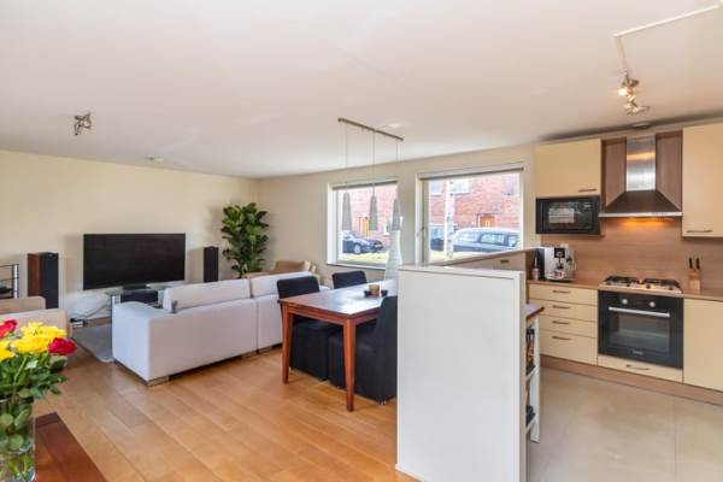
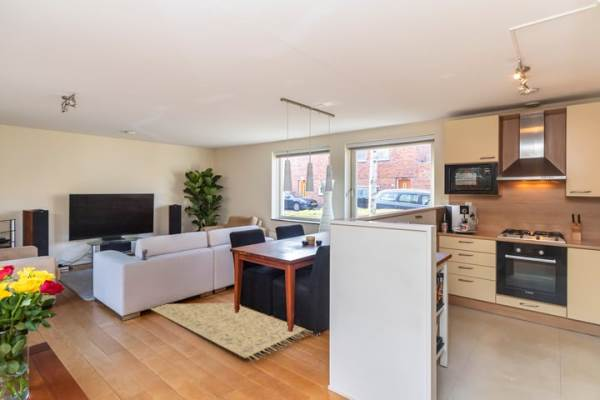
+ rug (208, 312)
